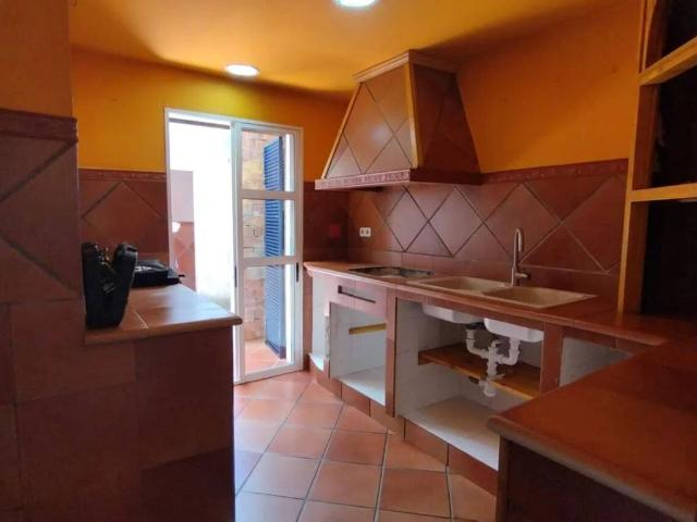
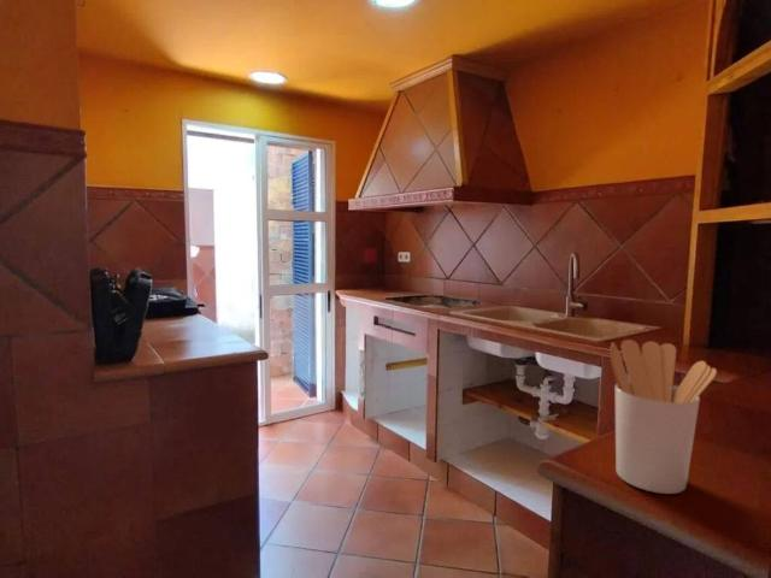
+ utensil holder (649, 407)
